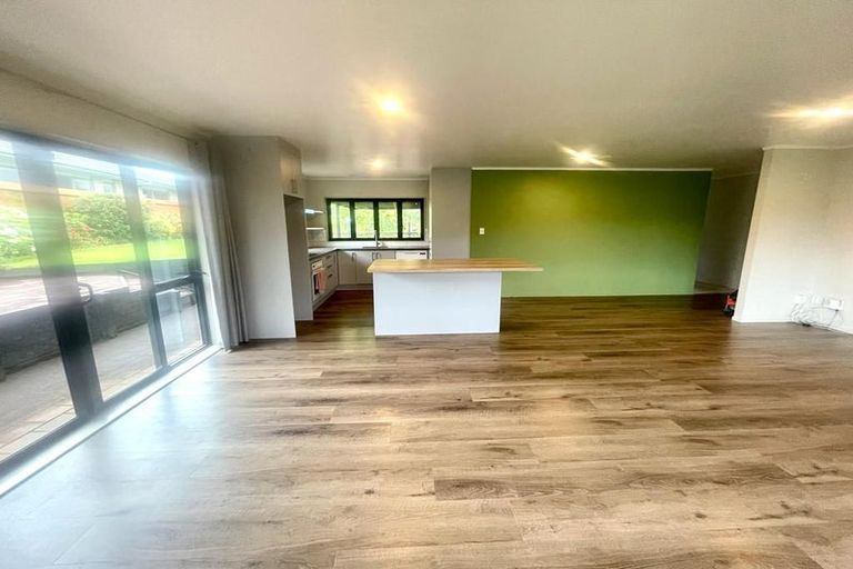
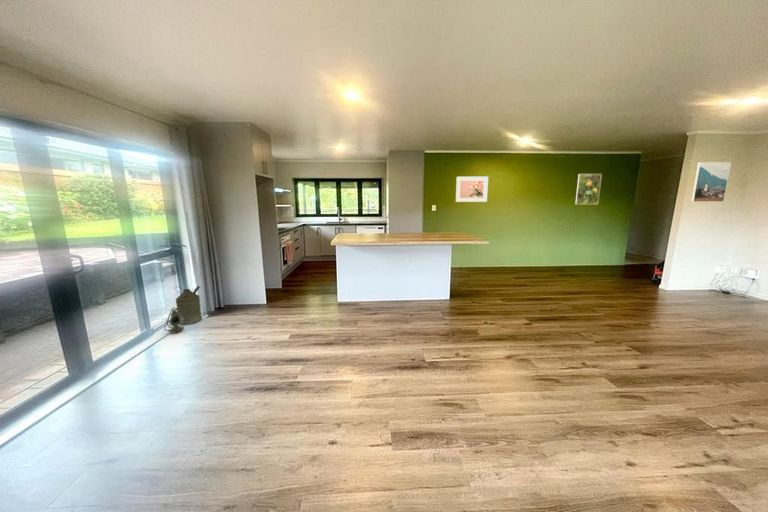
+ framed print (471, 189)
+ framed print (710, 182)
+ lantern (174, 318)
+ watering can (186, 303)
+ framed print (588, 189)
